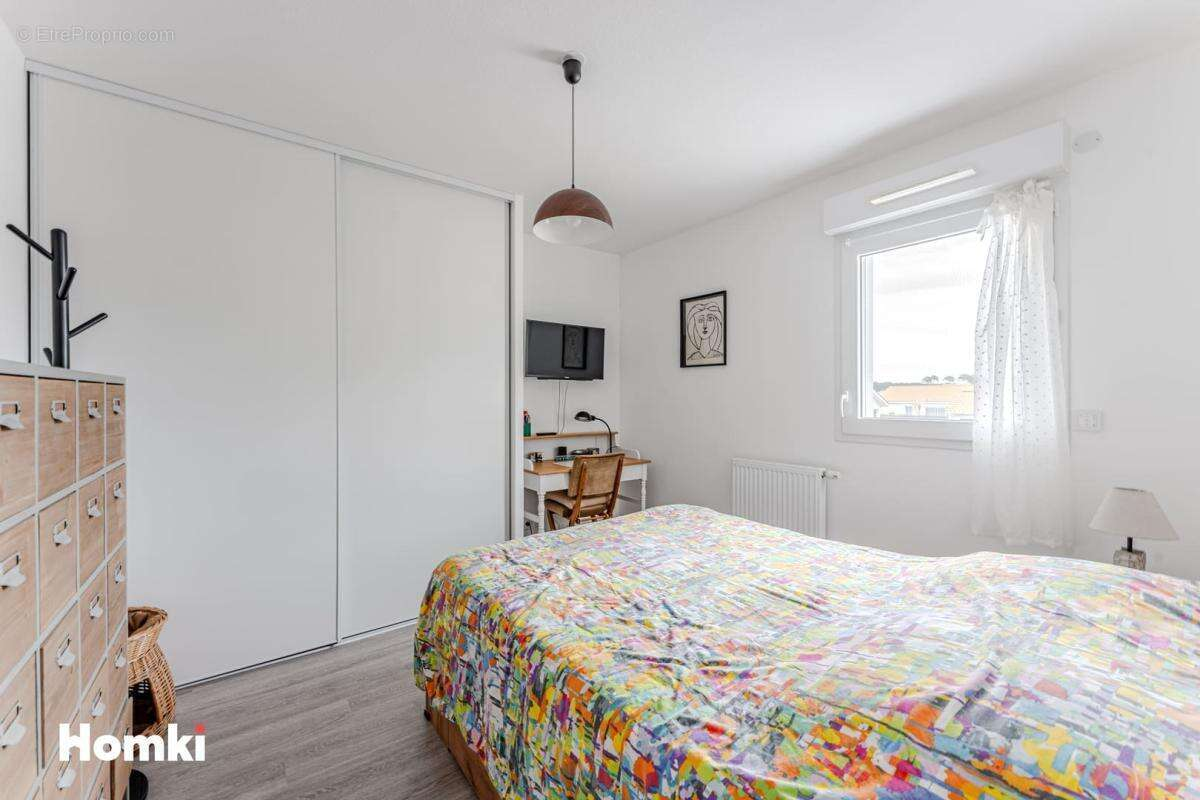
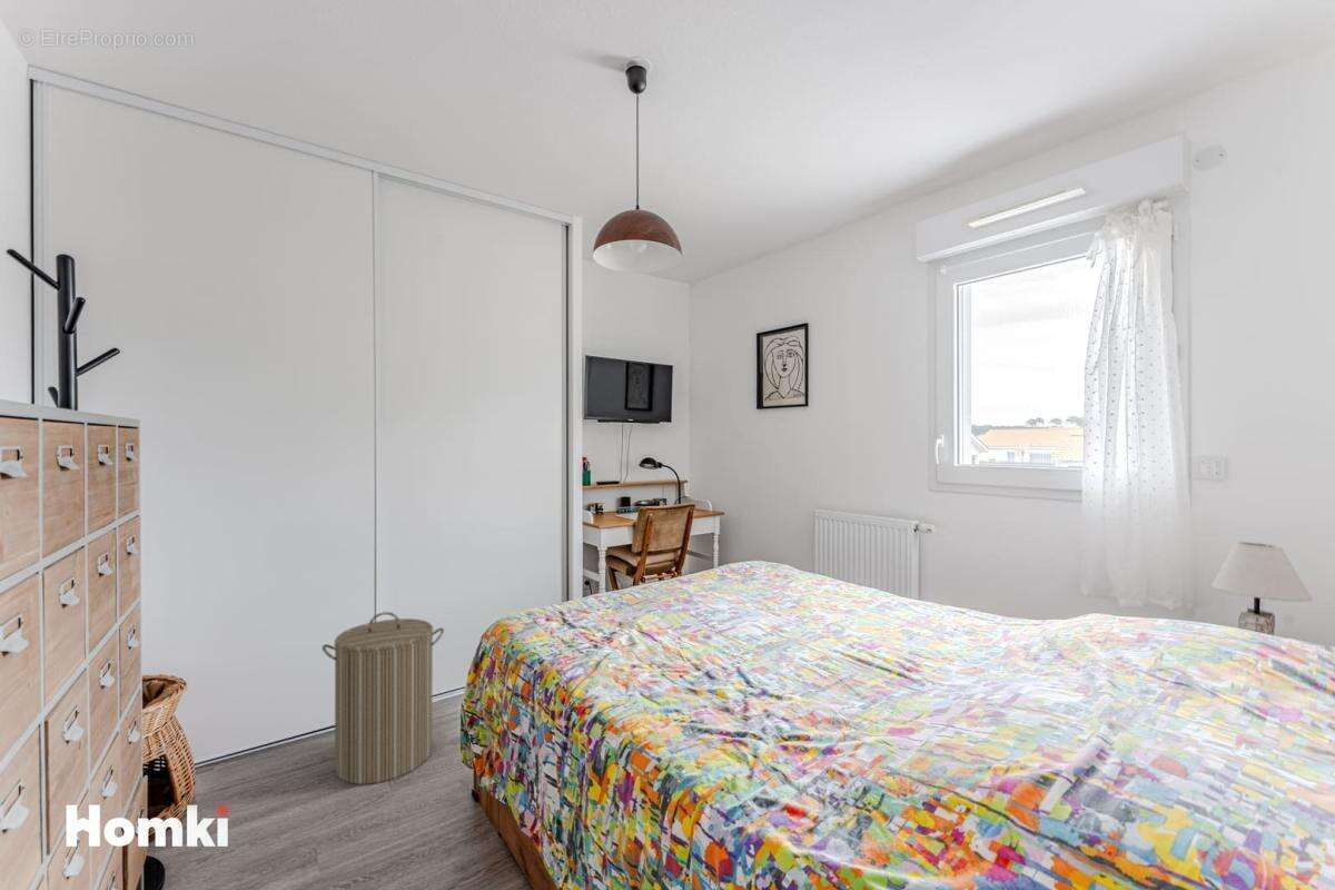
+ laundry hamper (385, 685)
